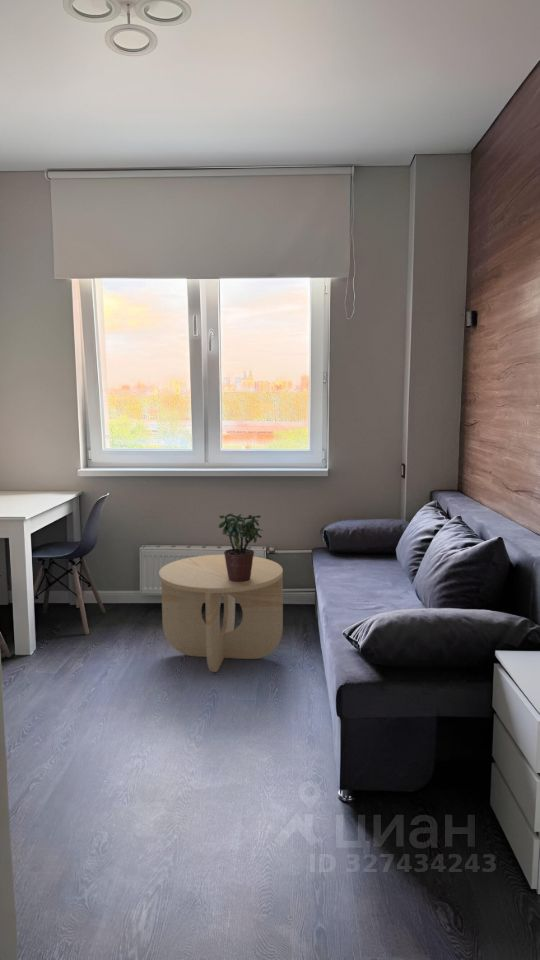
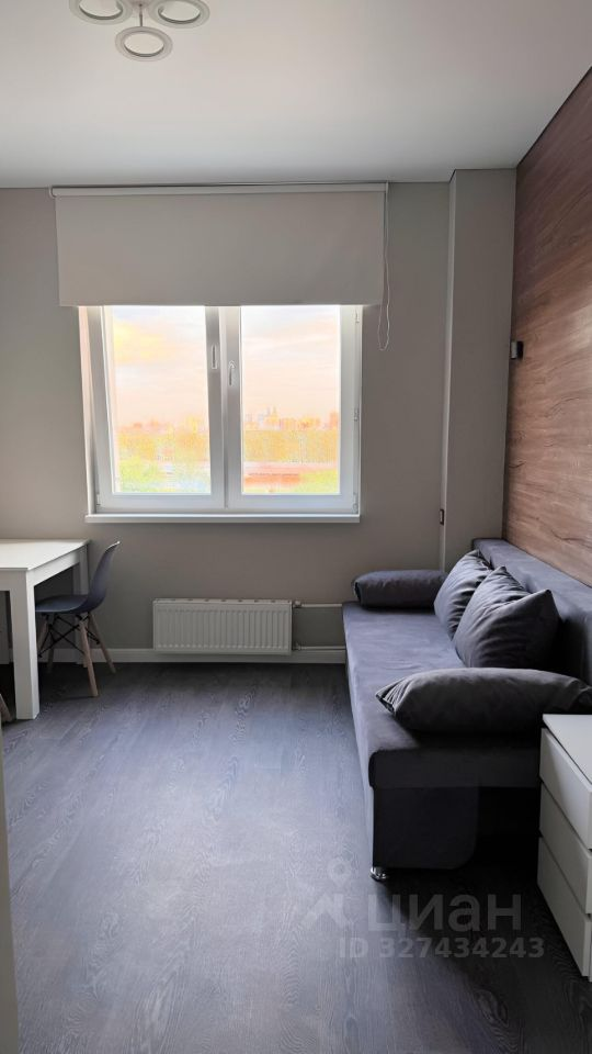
- side table (219, 613)
- potted plant (236, 544)
